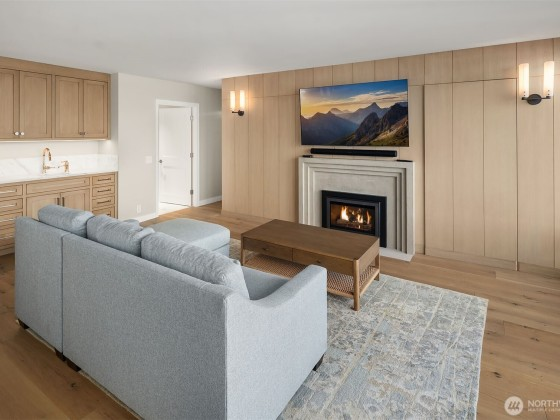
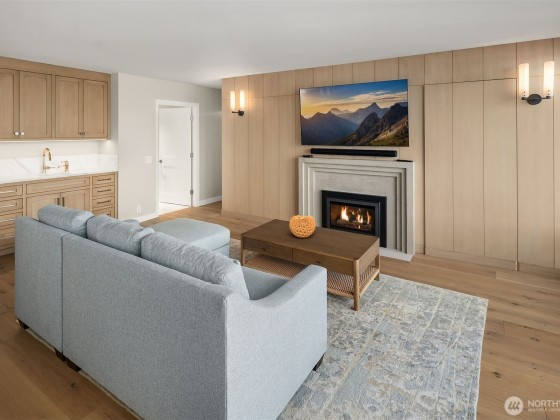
+ decorative bowl (302, 226)
